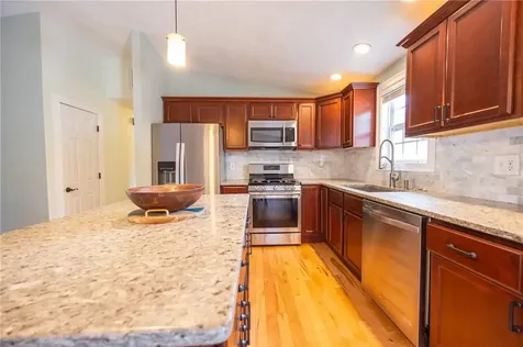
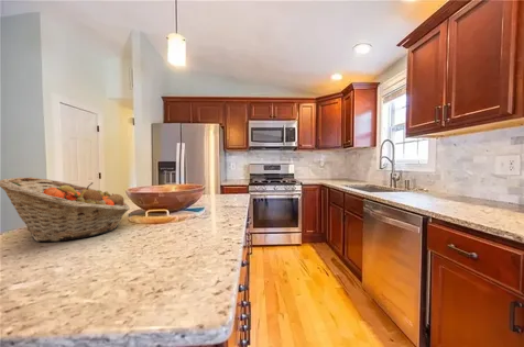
+ fruit basket (72, 203)
